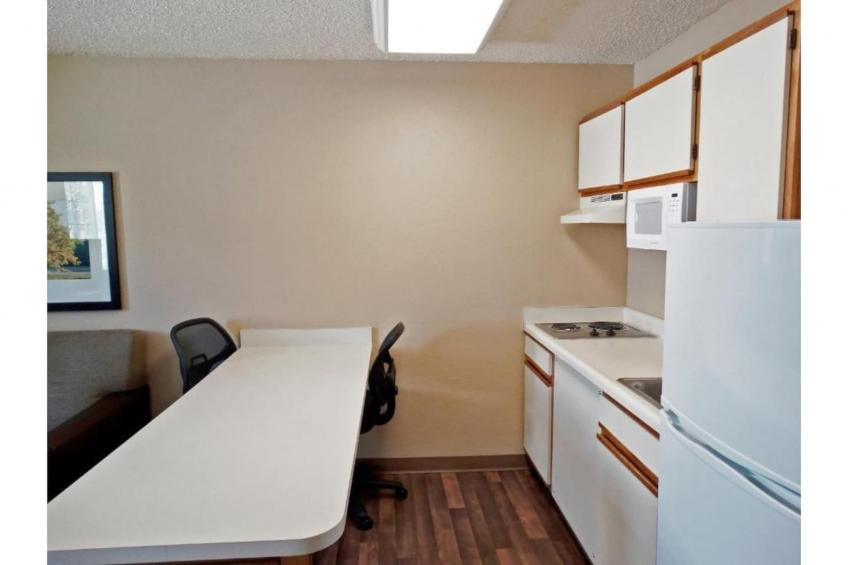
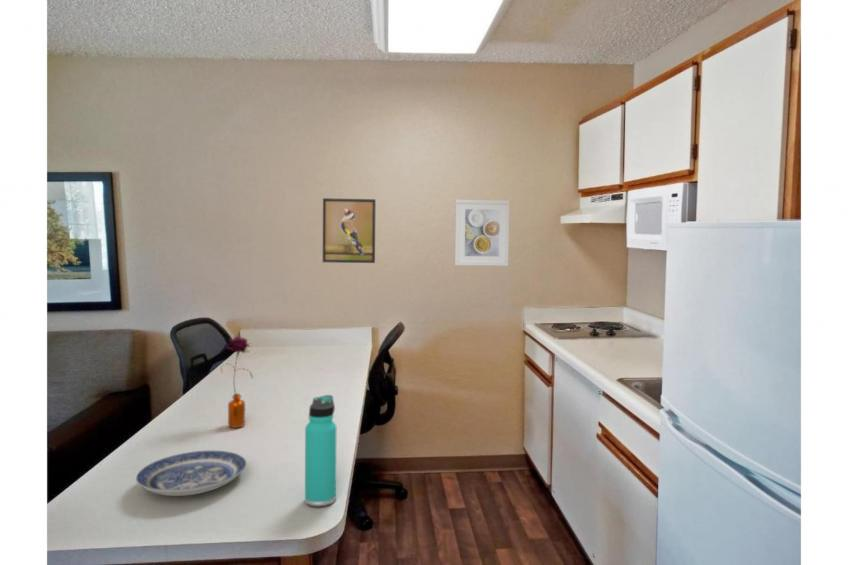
+ thermos bottle (320, 448)
+ plate (193, 475)
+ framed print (349, 230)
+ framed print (482, 232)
+ flower (234, 381)
